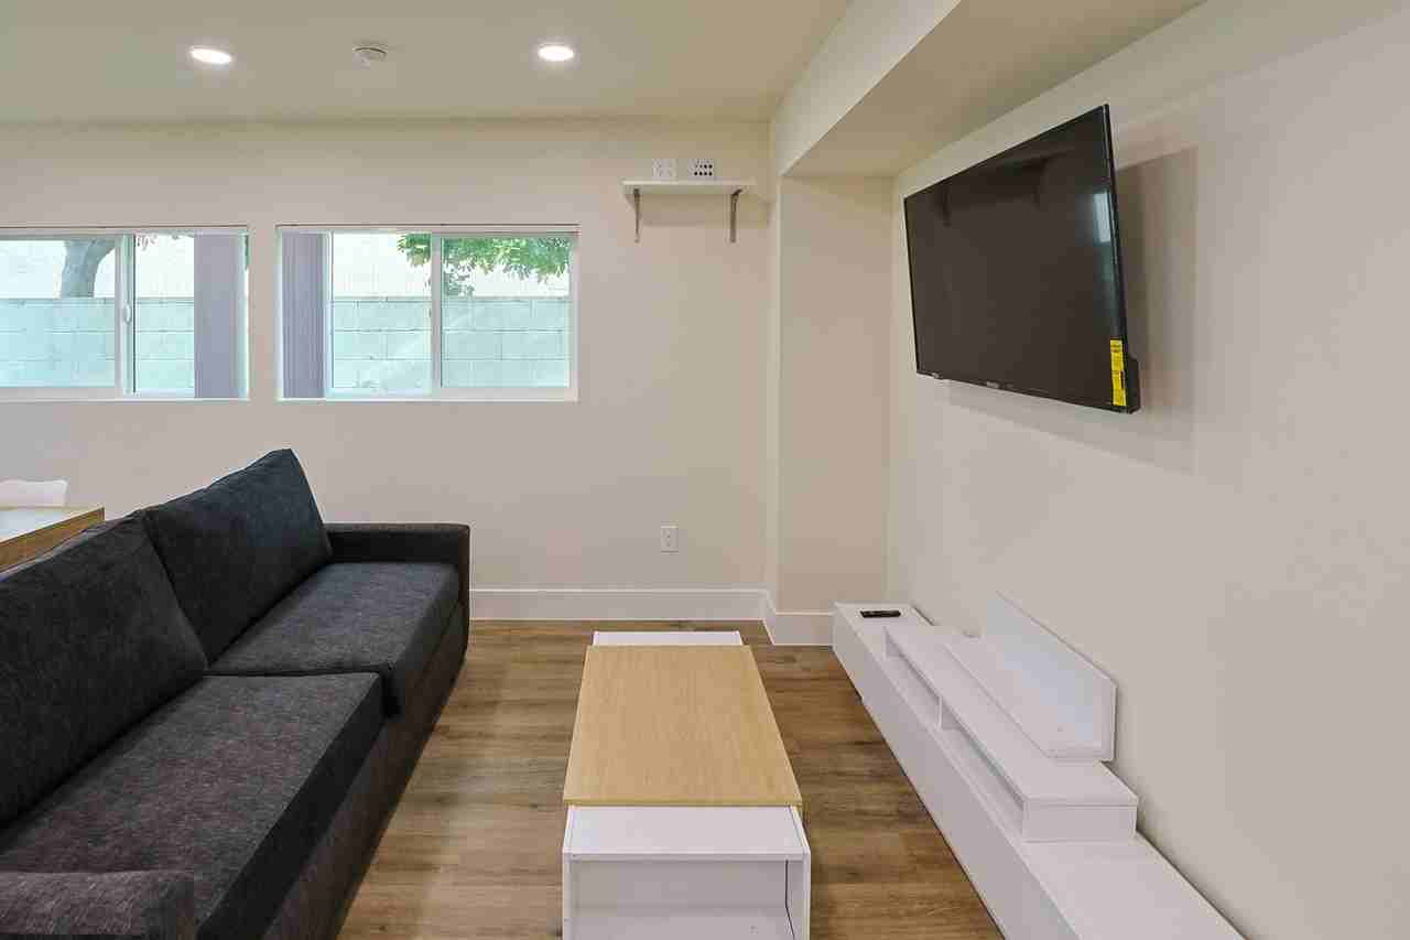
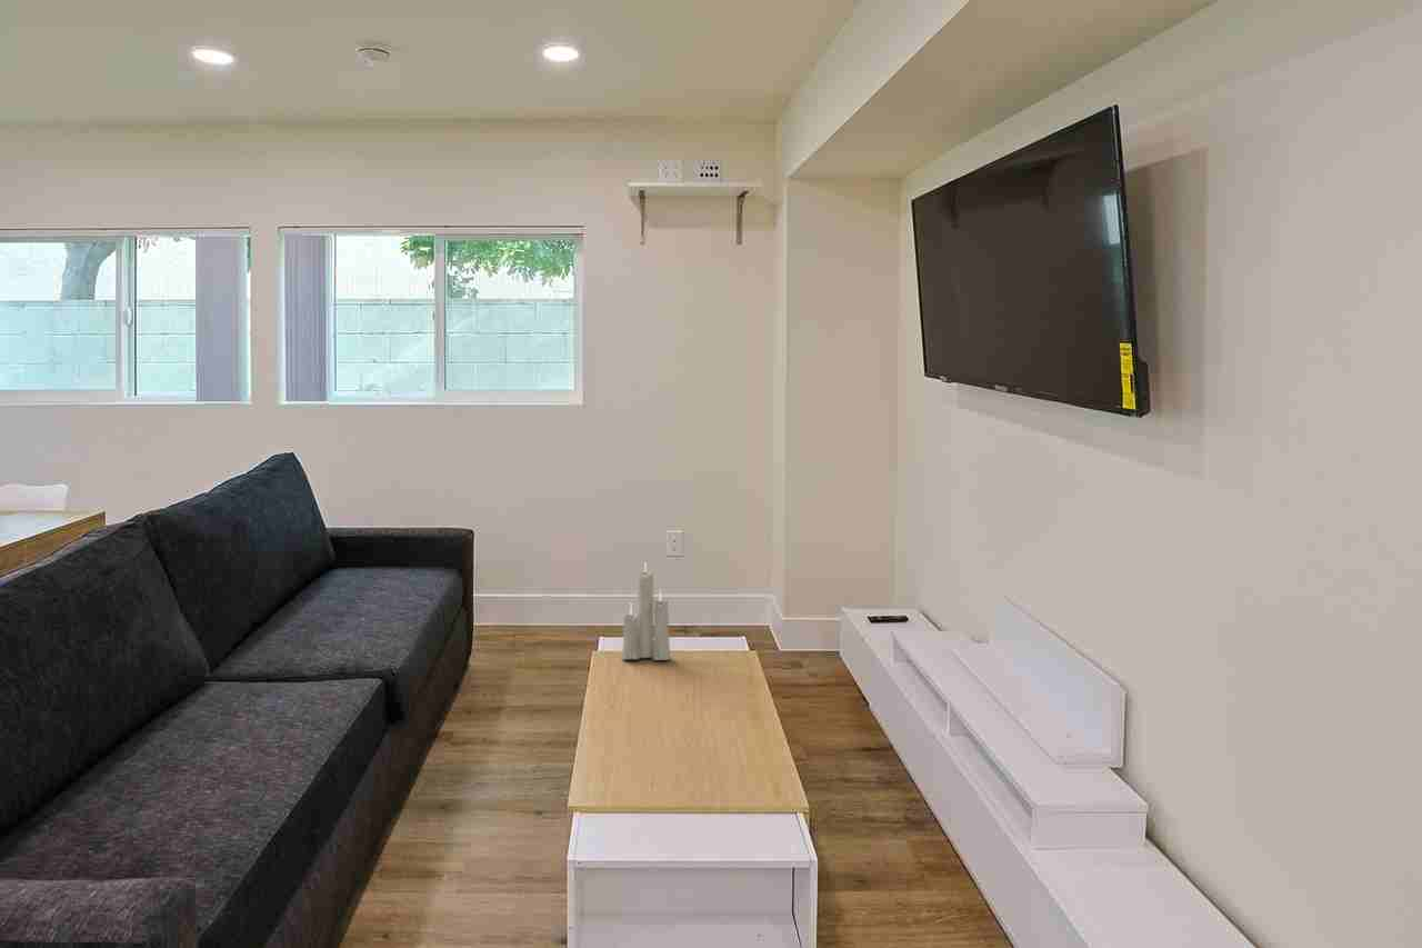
+ candle (645, 607)
